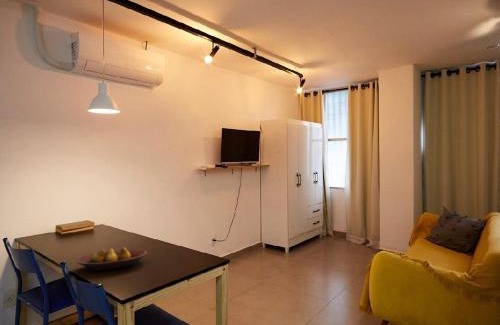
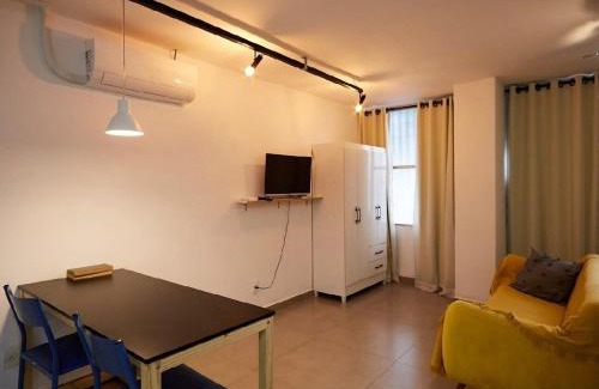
- fruit bowl (113, 257)
